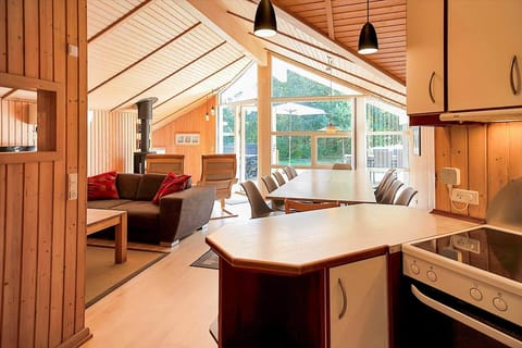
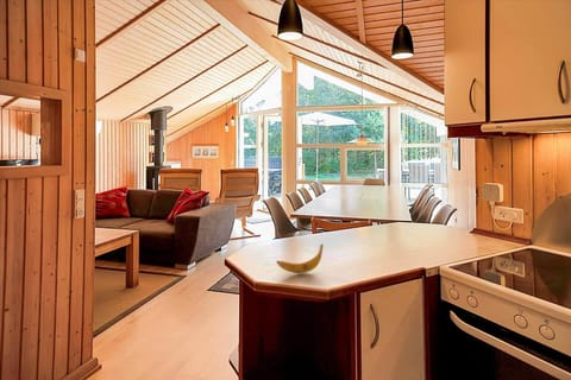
+ banana (302, 262)
